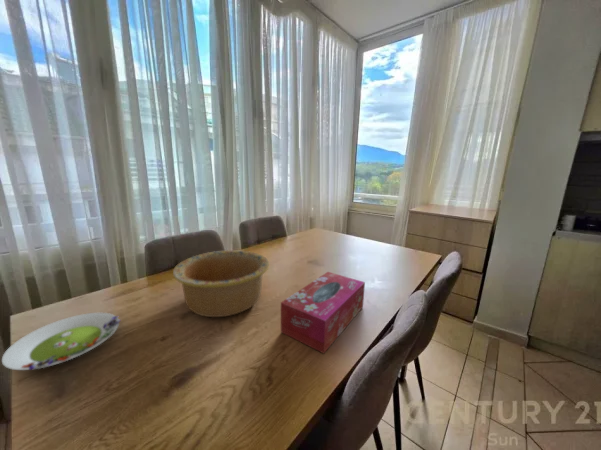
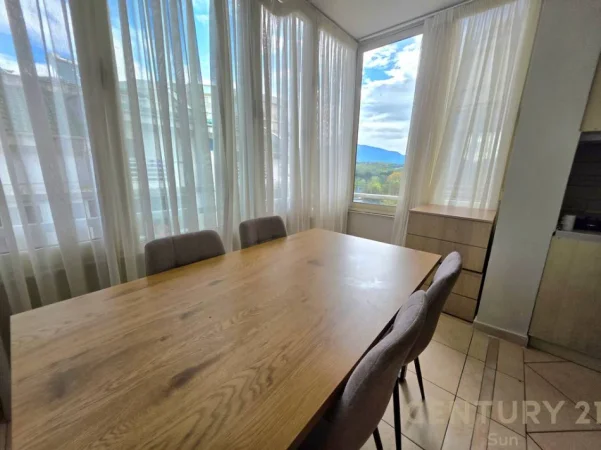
- bowl (224, 282)
- salad plate (67, 338)
- tissue box (326, 305)
